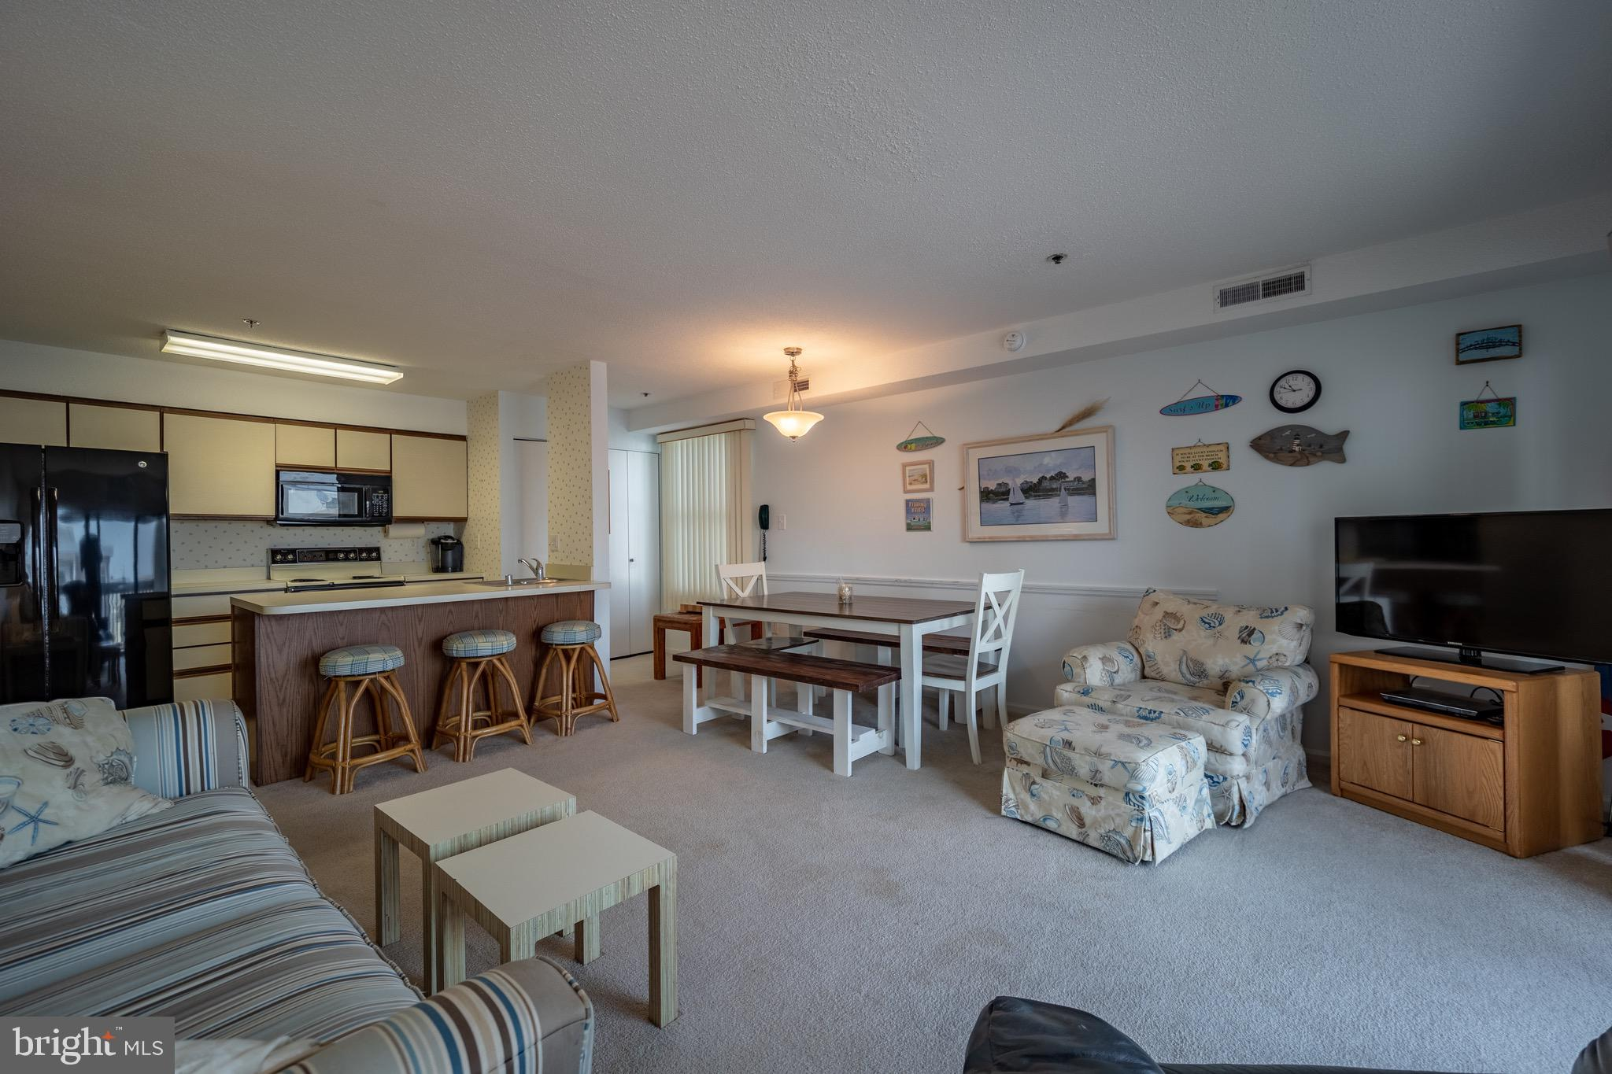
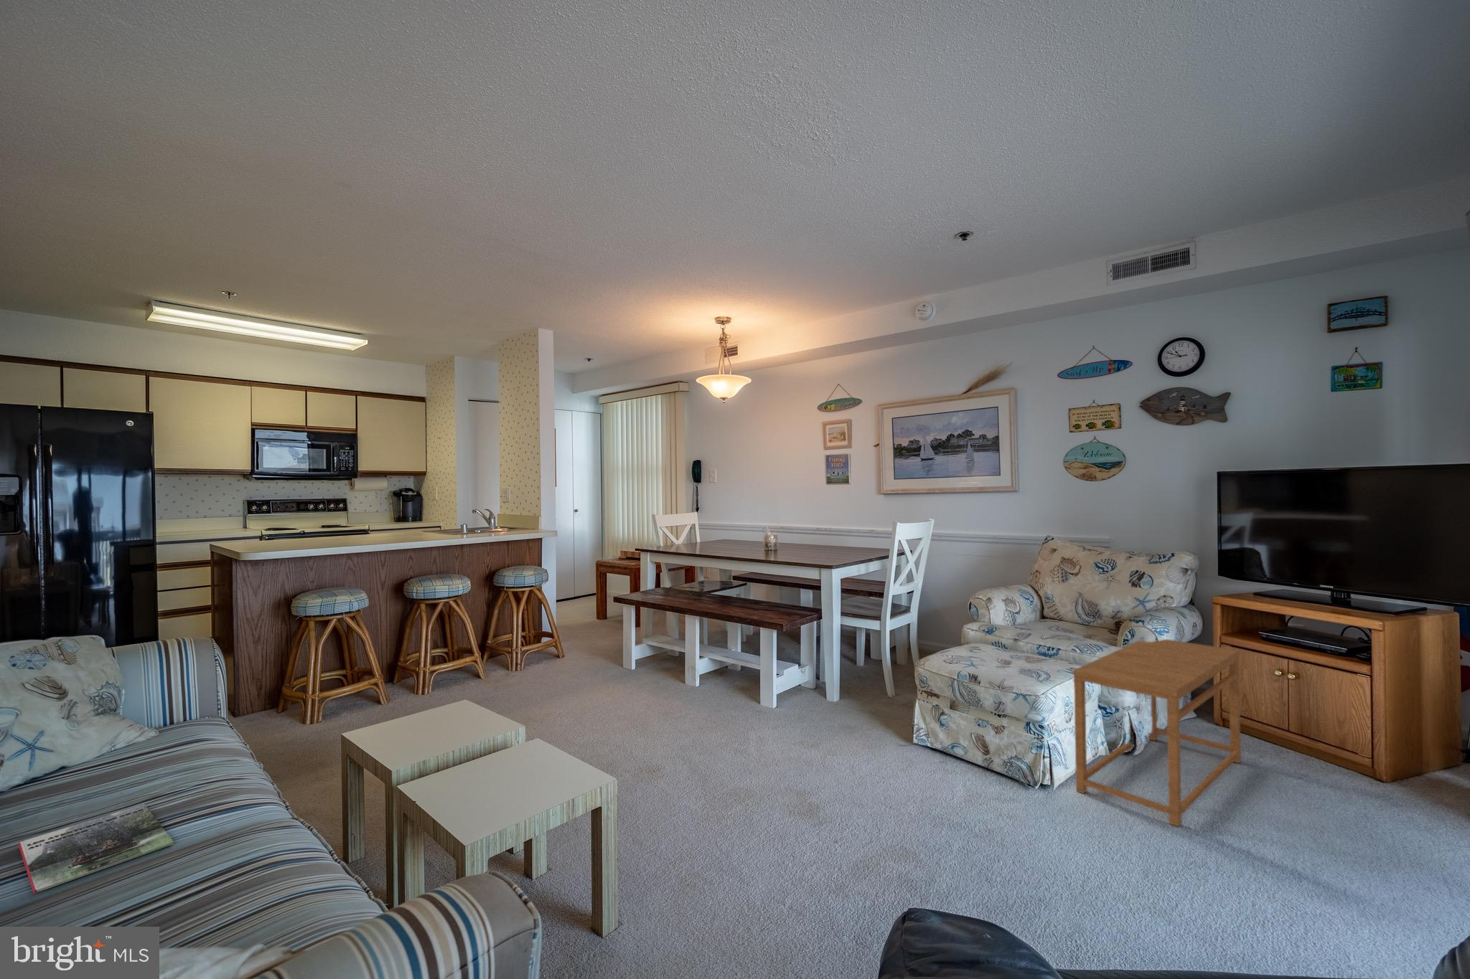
+ side table (1156, 719)
+ magazine (95, 842)
